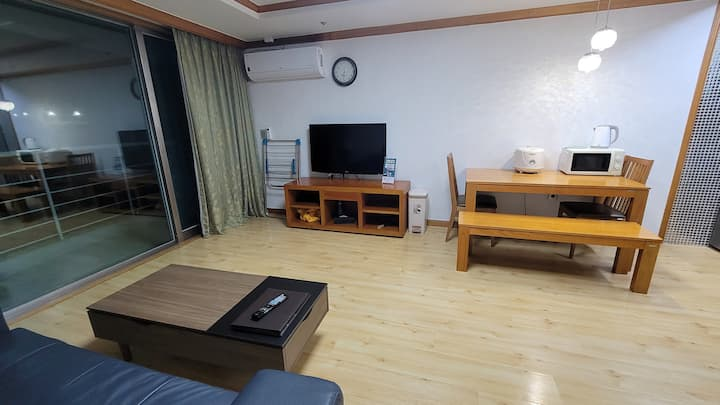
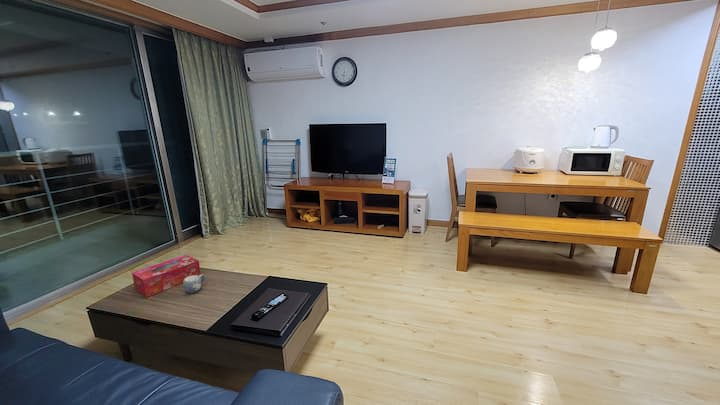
+ tissue box (168, 274)
+ mug (195, 283)
